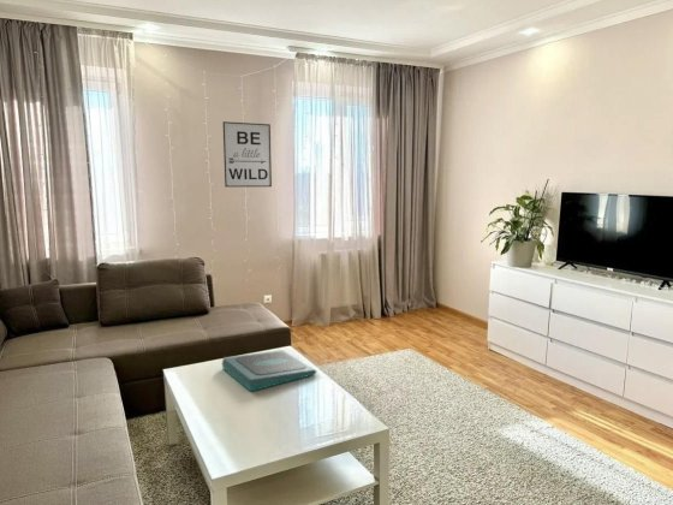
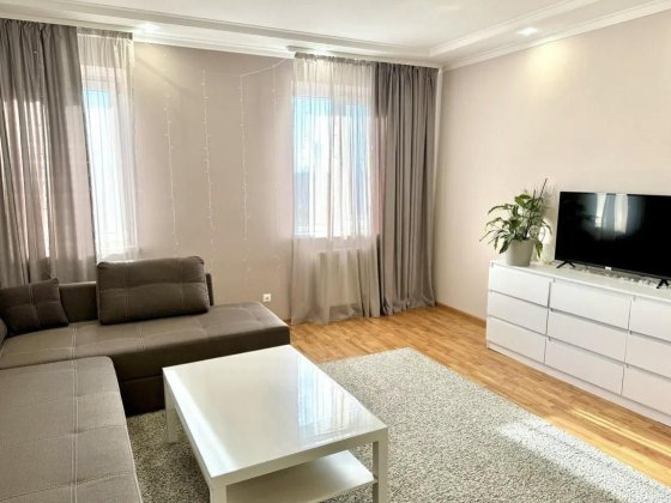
- wall art (248, 155)
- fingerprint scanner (268, 366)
